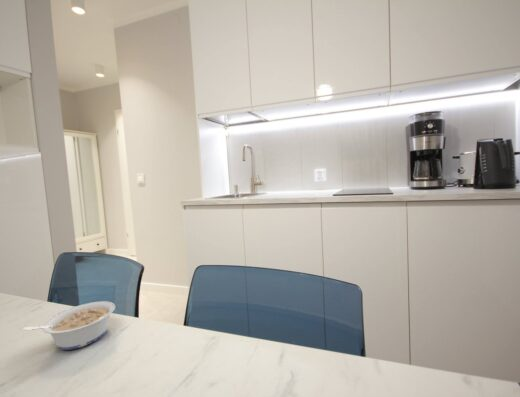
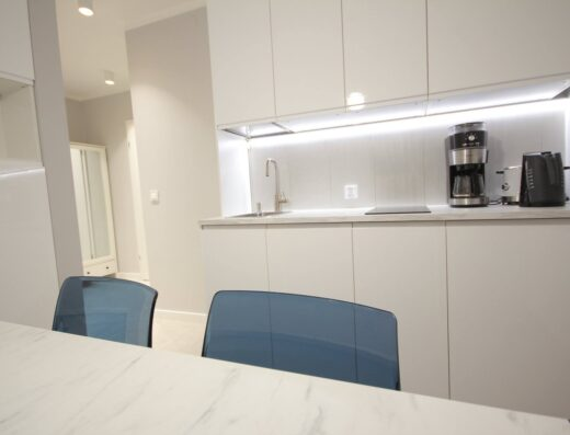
- legume (80, 325)
